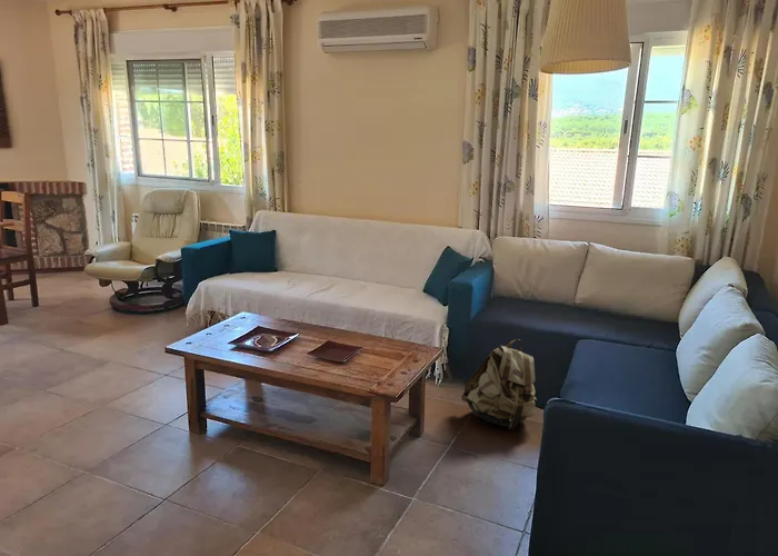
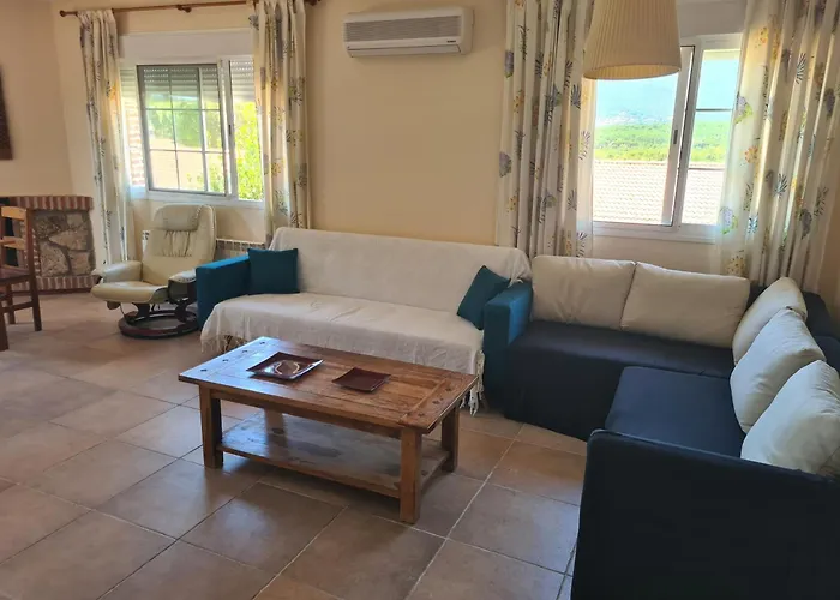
- backpack (499, 380)
